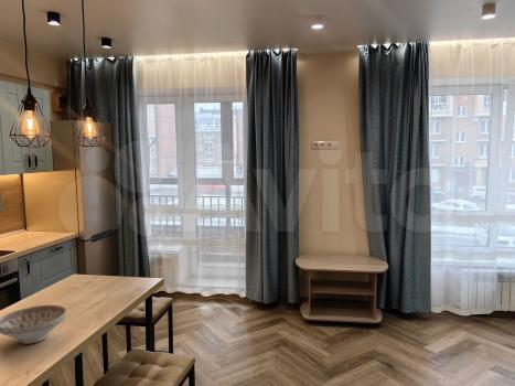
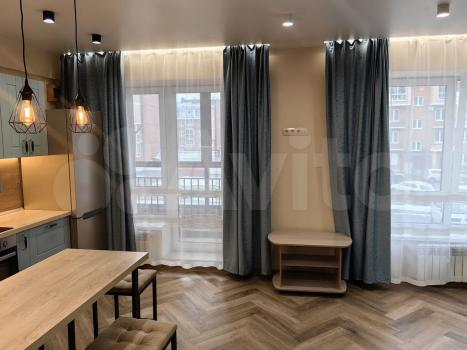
- decorative bowl (32, 326)
